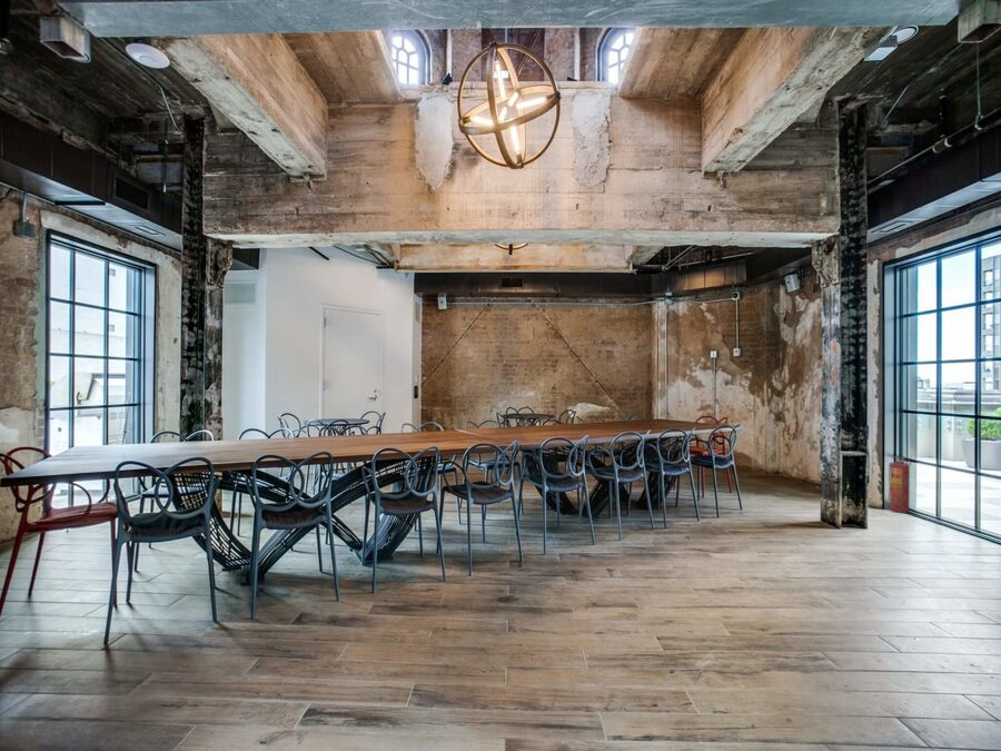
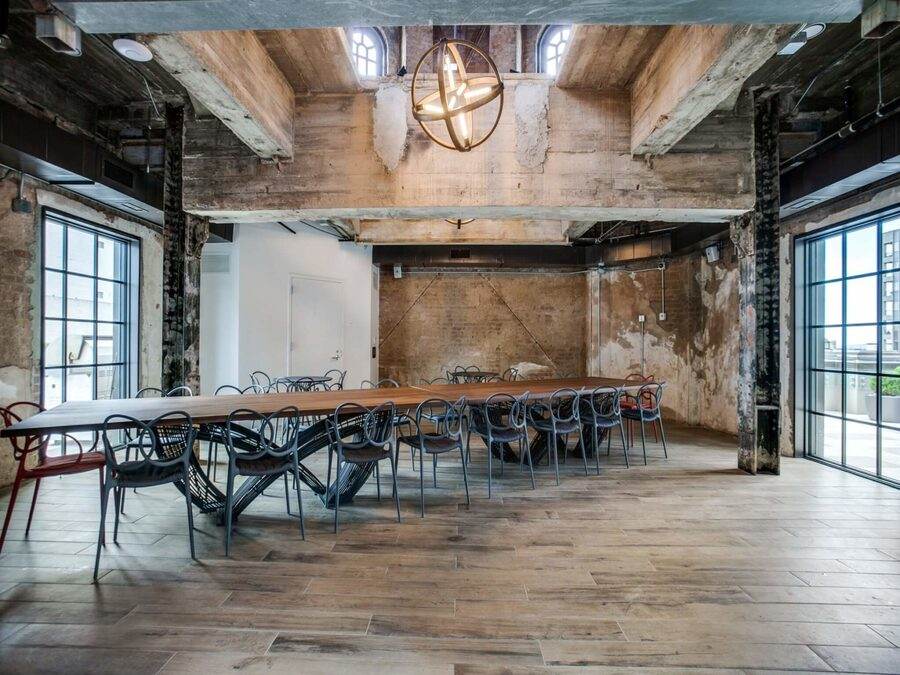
- fire extinguisher (900, 484)
